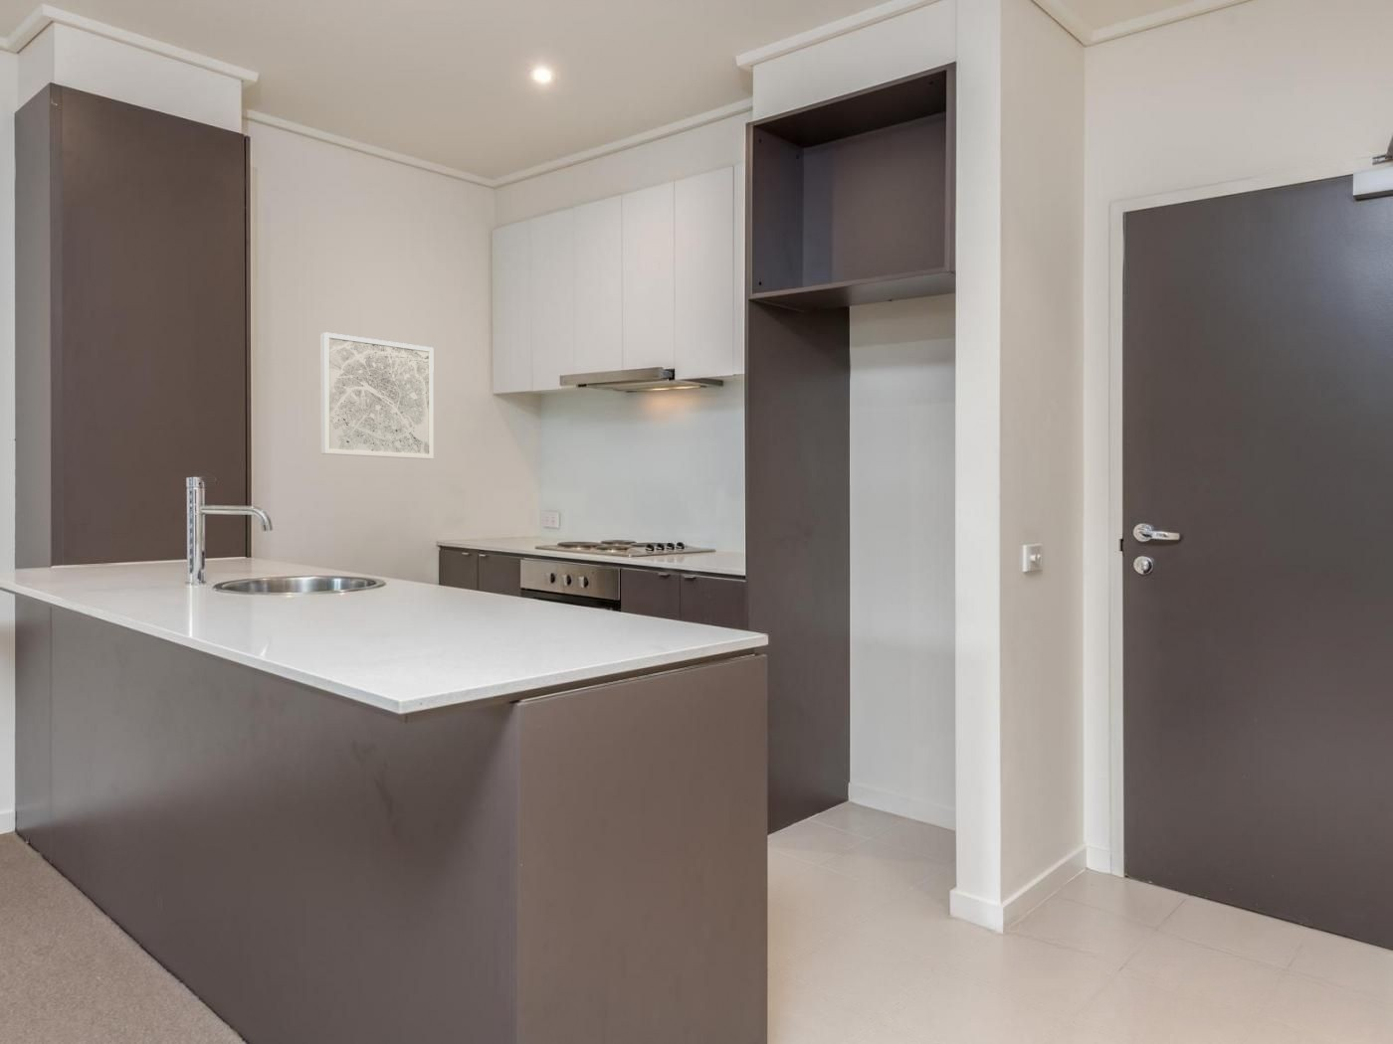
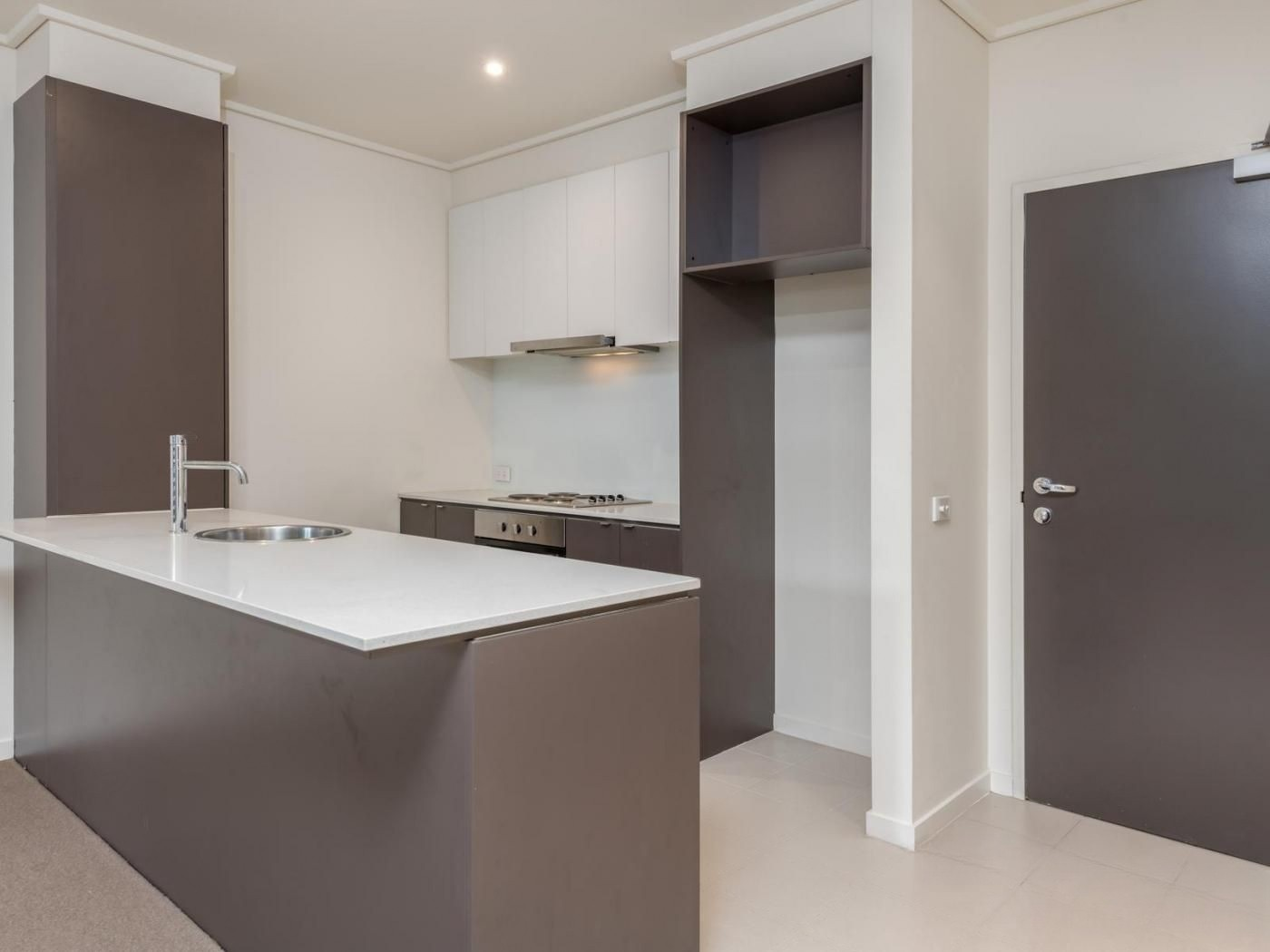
- wall art (380, 399)
